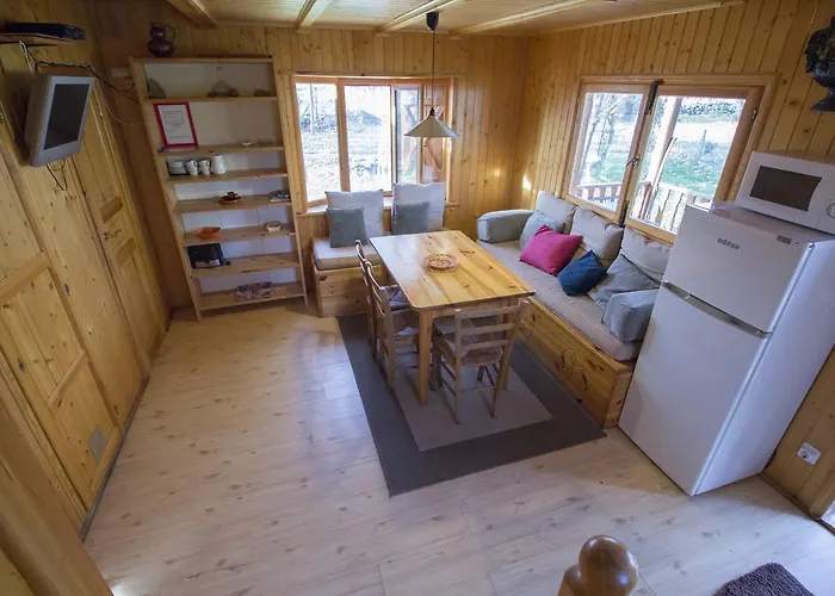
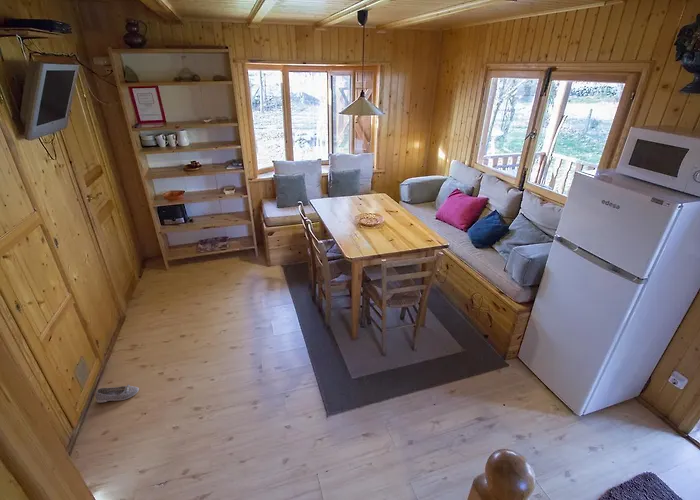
+ shoe (116, 391)
